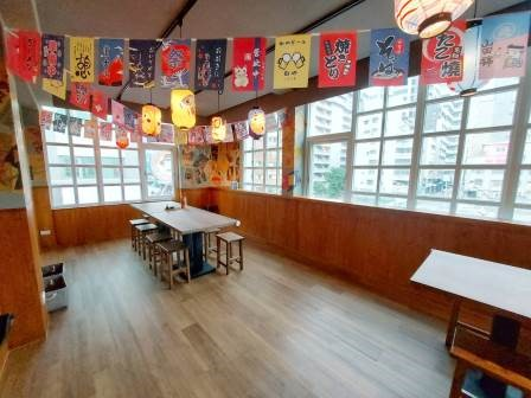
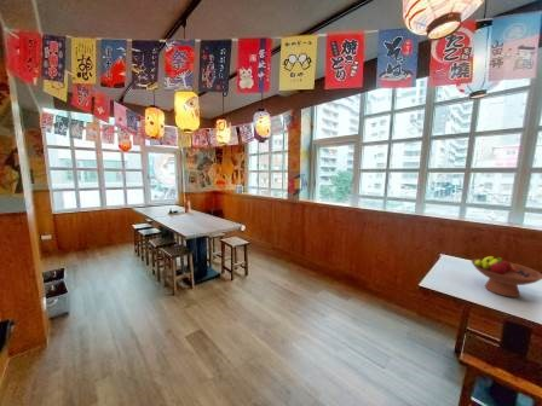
+ fruit bowl (503, 274)
